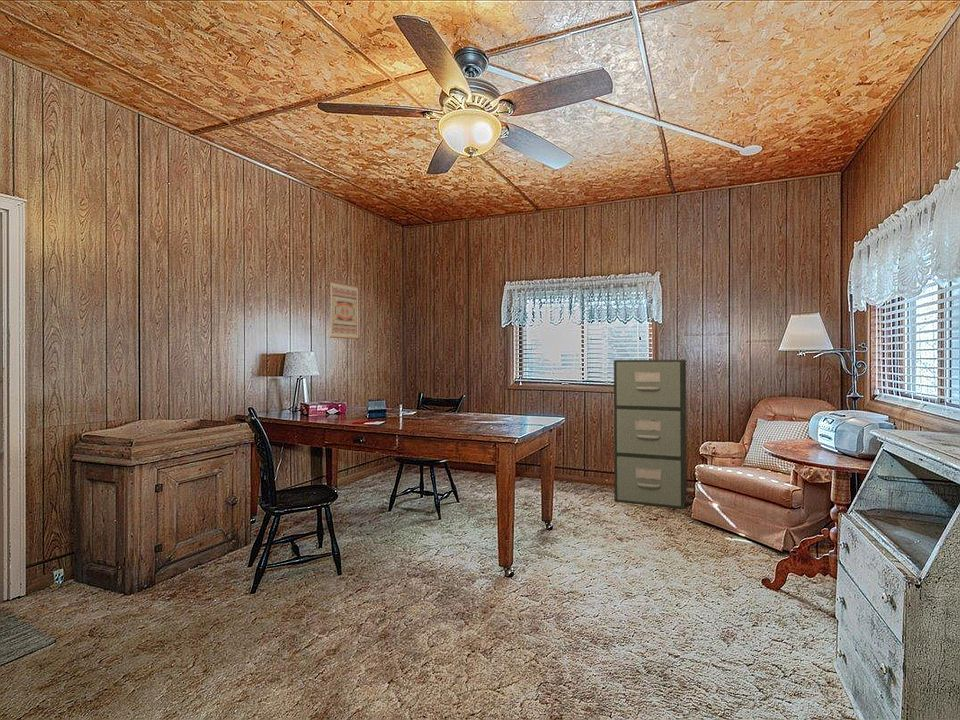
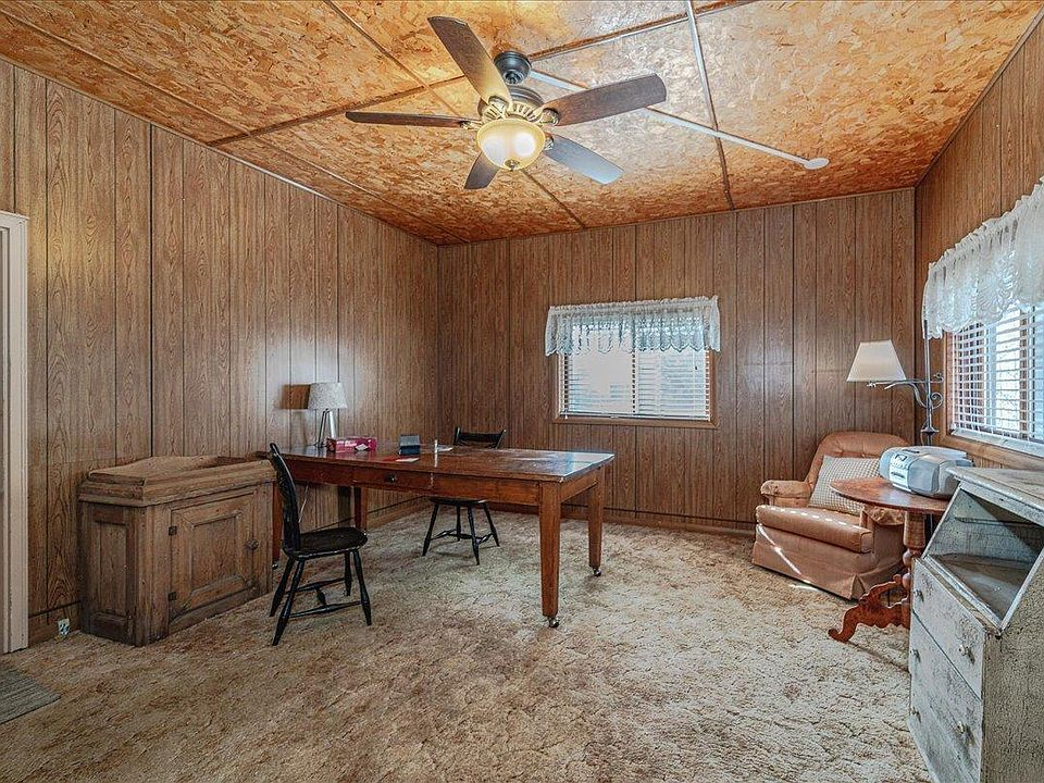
- wall art (344, 311)
- filing cabinet (651, 428)
